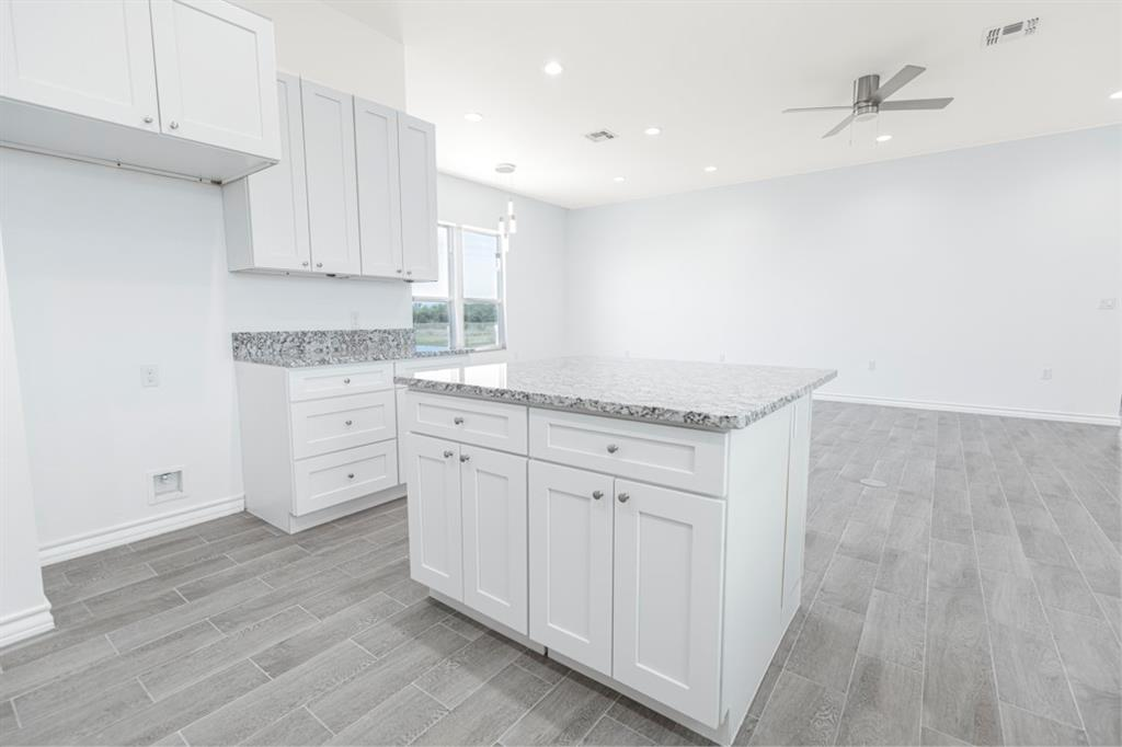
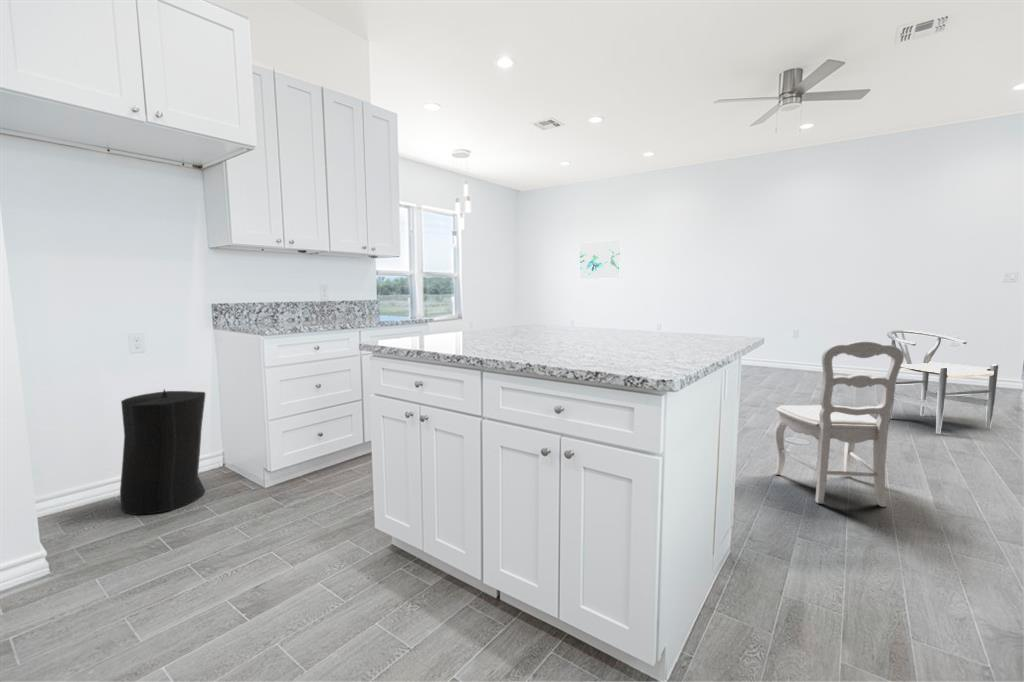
+ chair (834, 414)
+ wall art (599, 260)
+ trash can (164, 443)
+ chair (928, 377)
